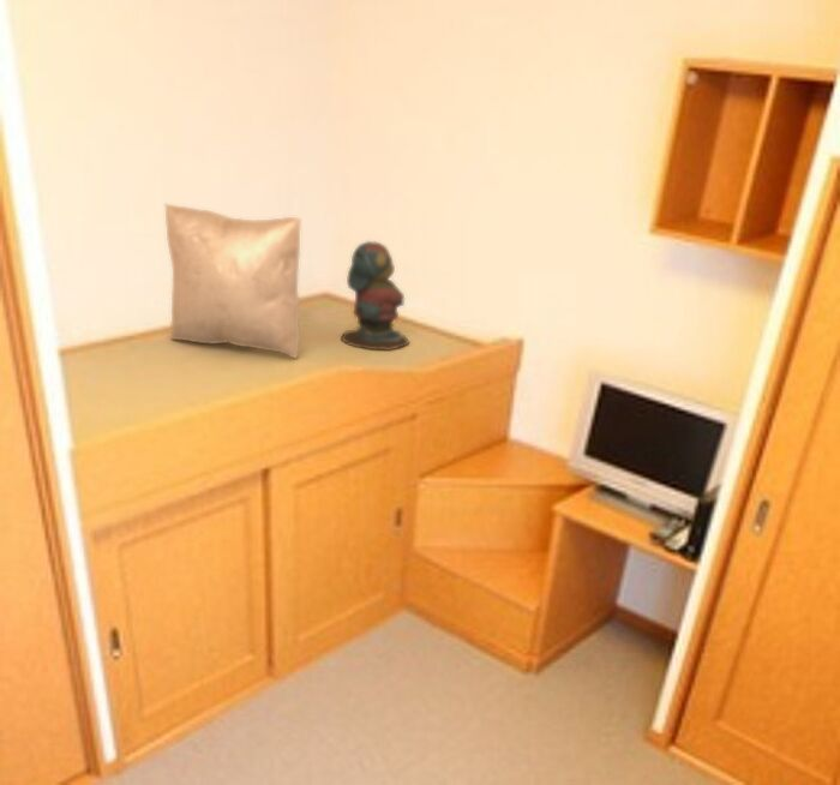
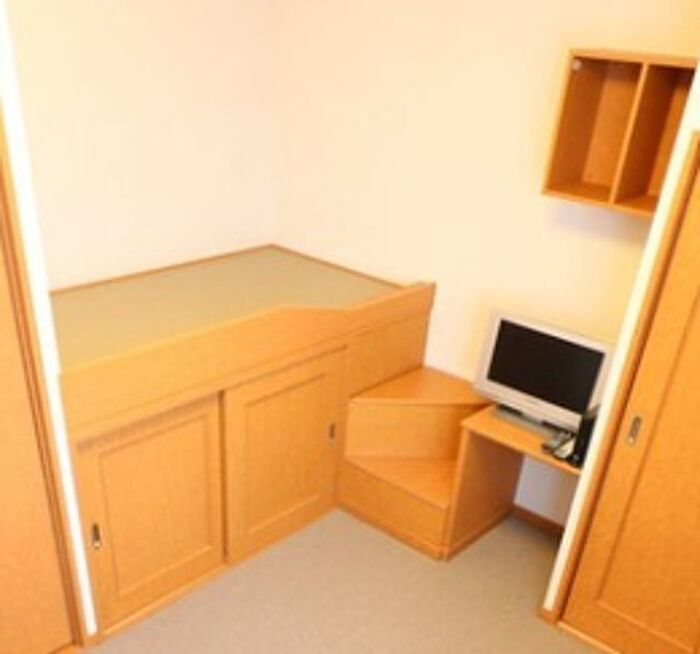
- teddy bear (378, 292)
- pillow (234, 281)
